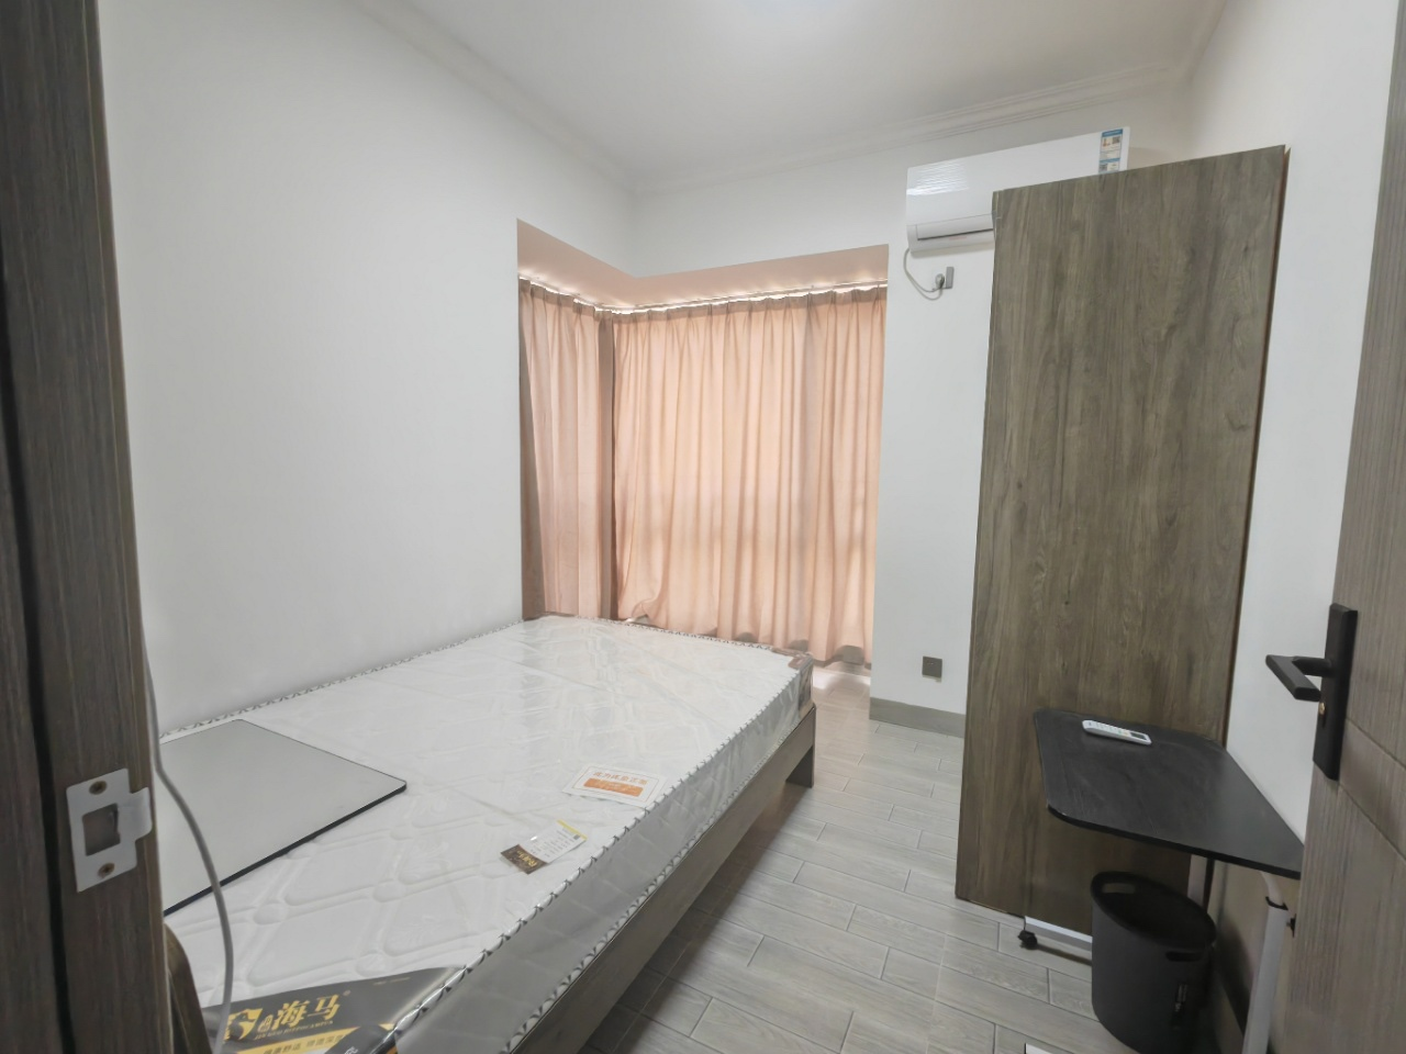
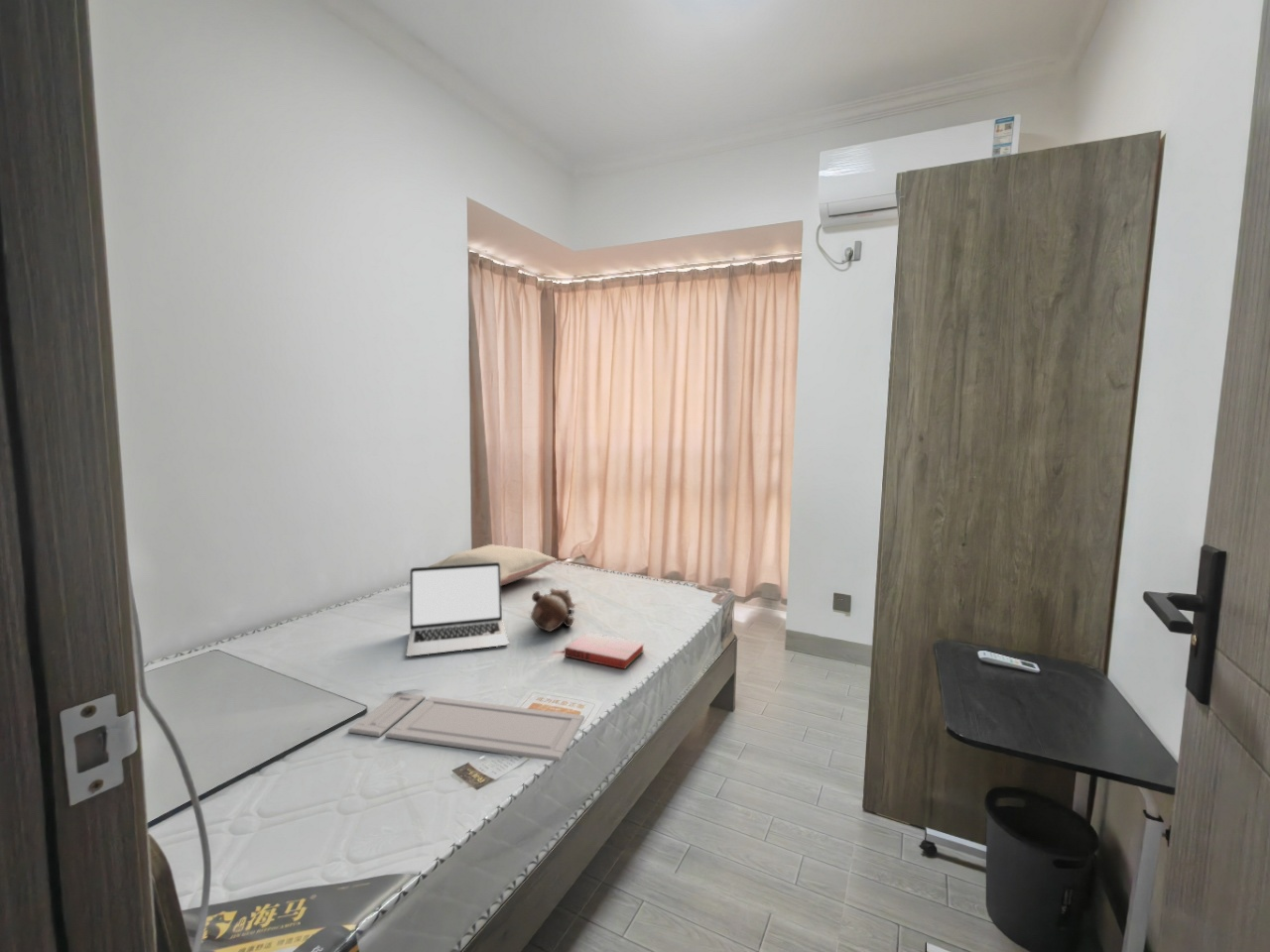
+ tray (469, 723)
+ teddy bear (555, 605)
+ laptop (457, 605)
+ hardback book (604, 650)
+ pillow (494, 561)
